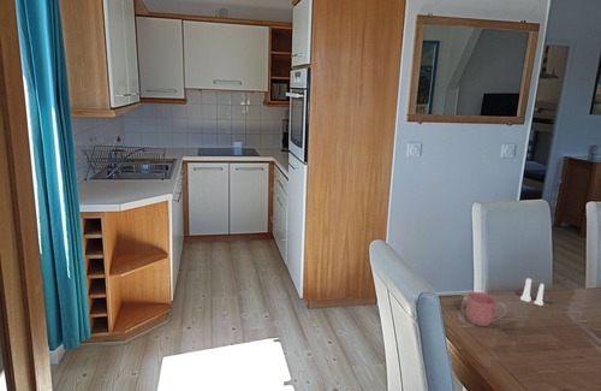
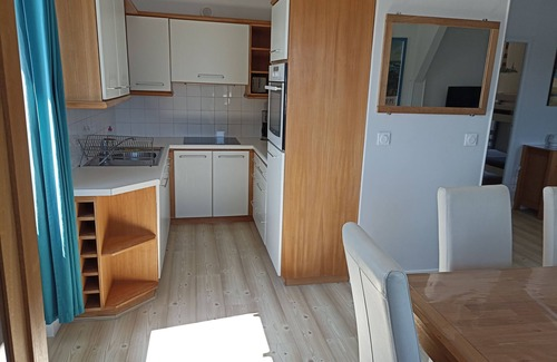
- mug (484, 310)
- salt and pepper shaker set (534, 291)
